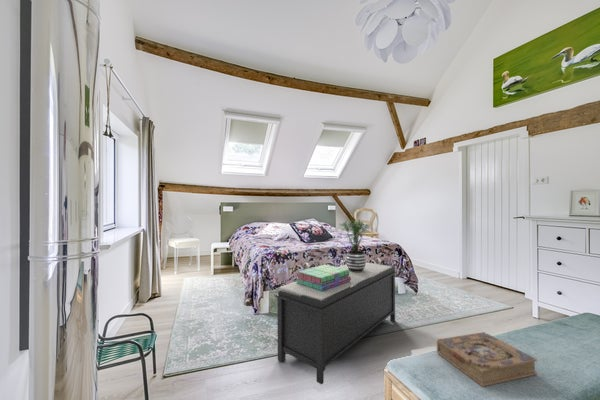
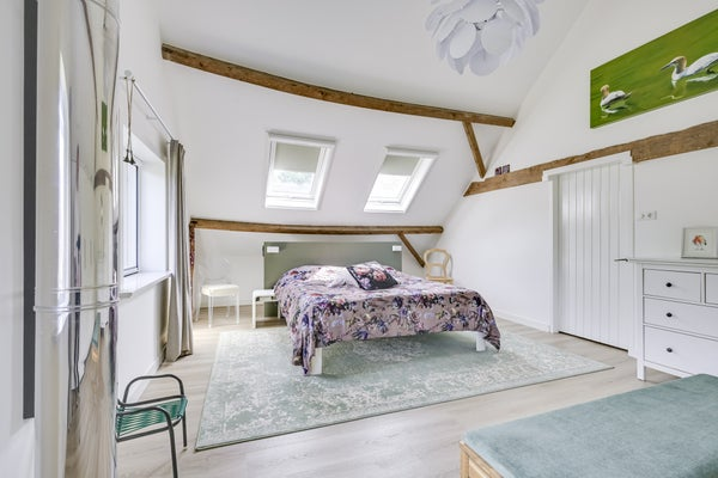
- book (479, 353)
- stack of books (323, 276)
- bench (344, 306)
- potted plant (355, 243)
